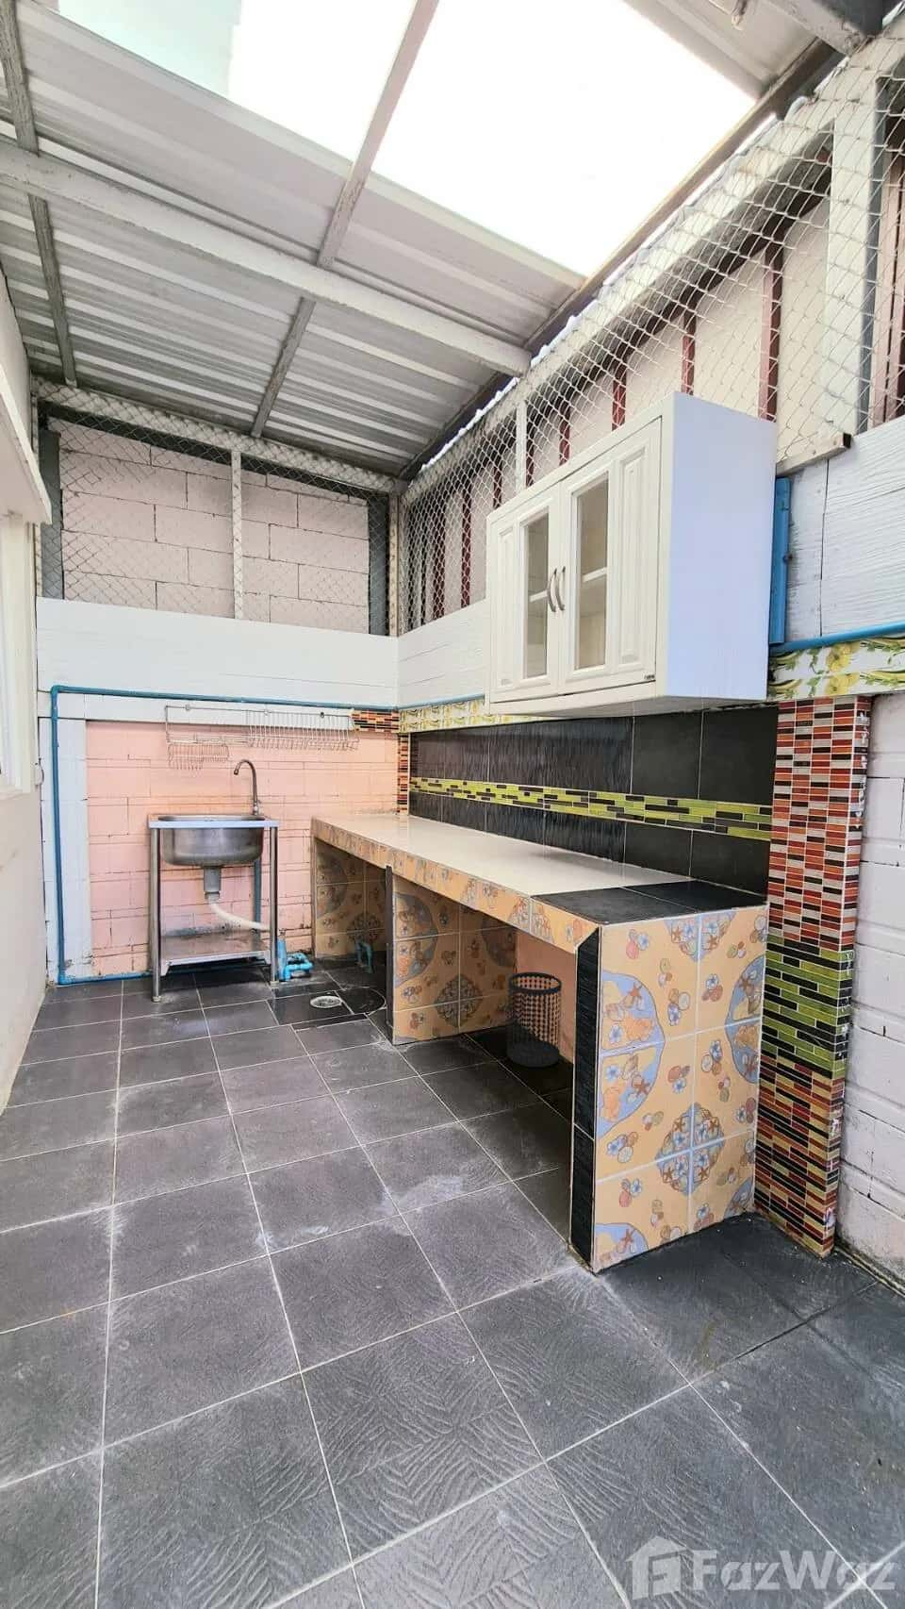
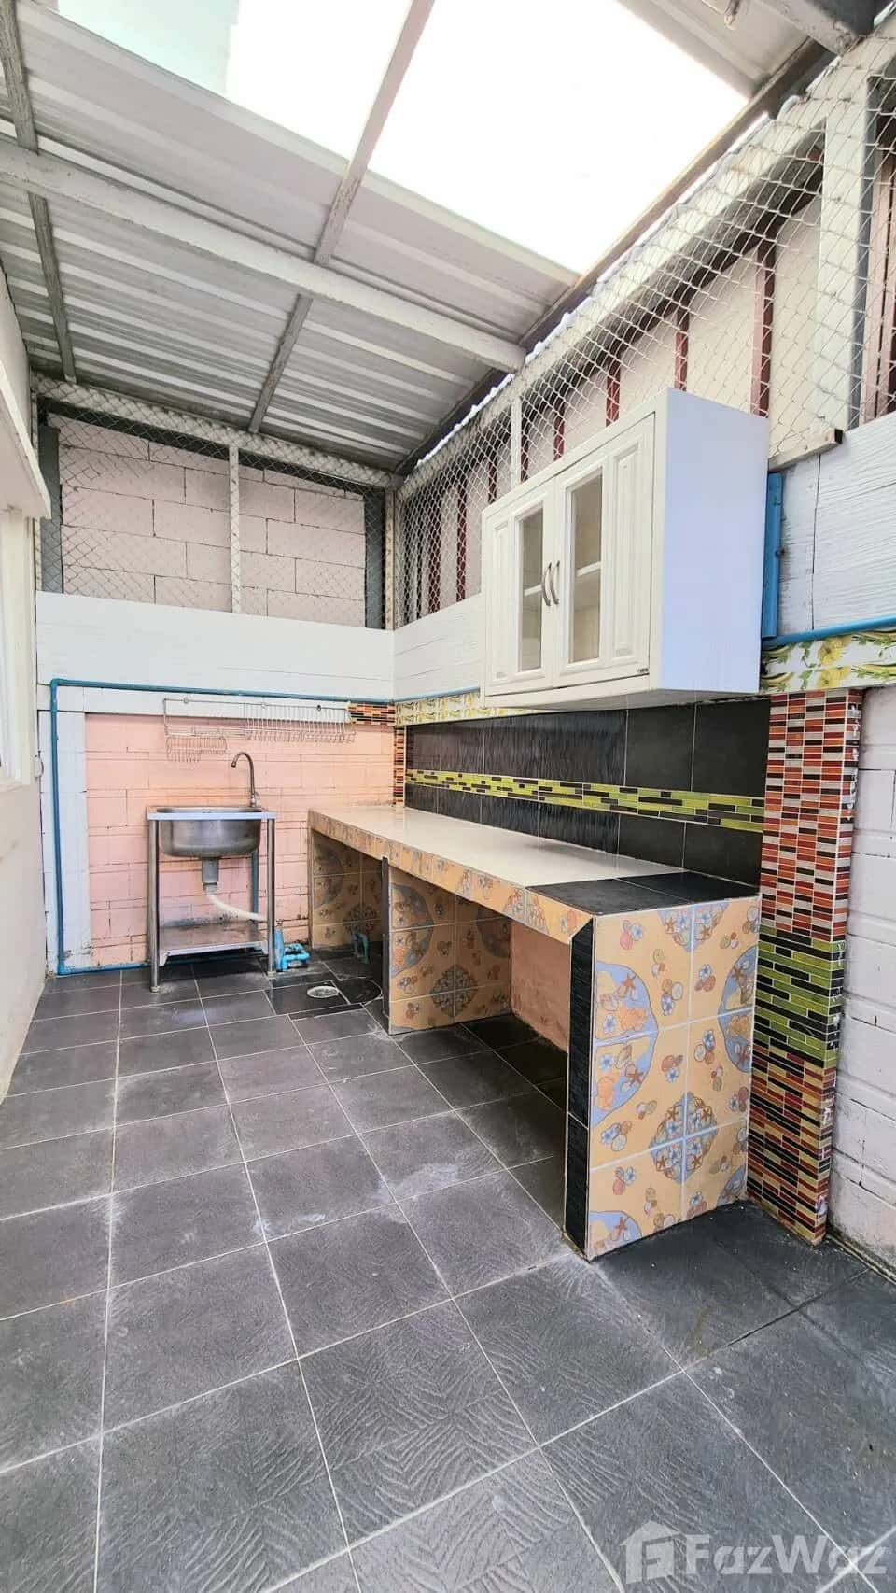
- wastebasket (533, 1018)
